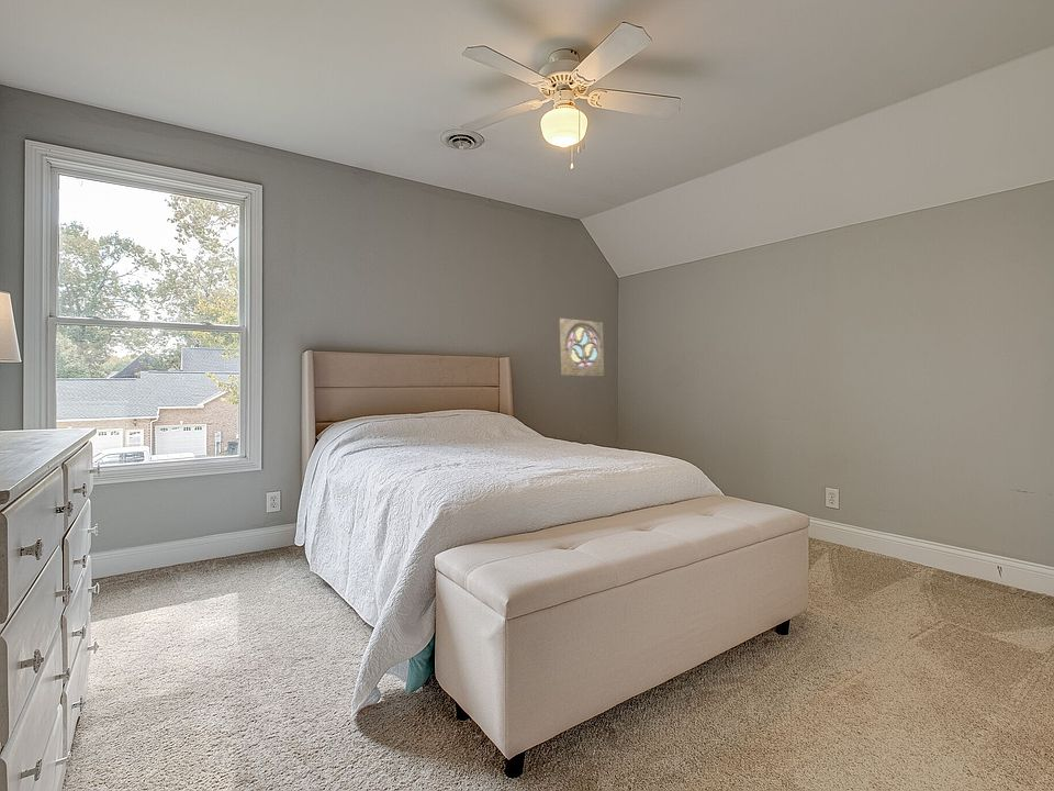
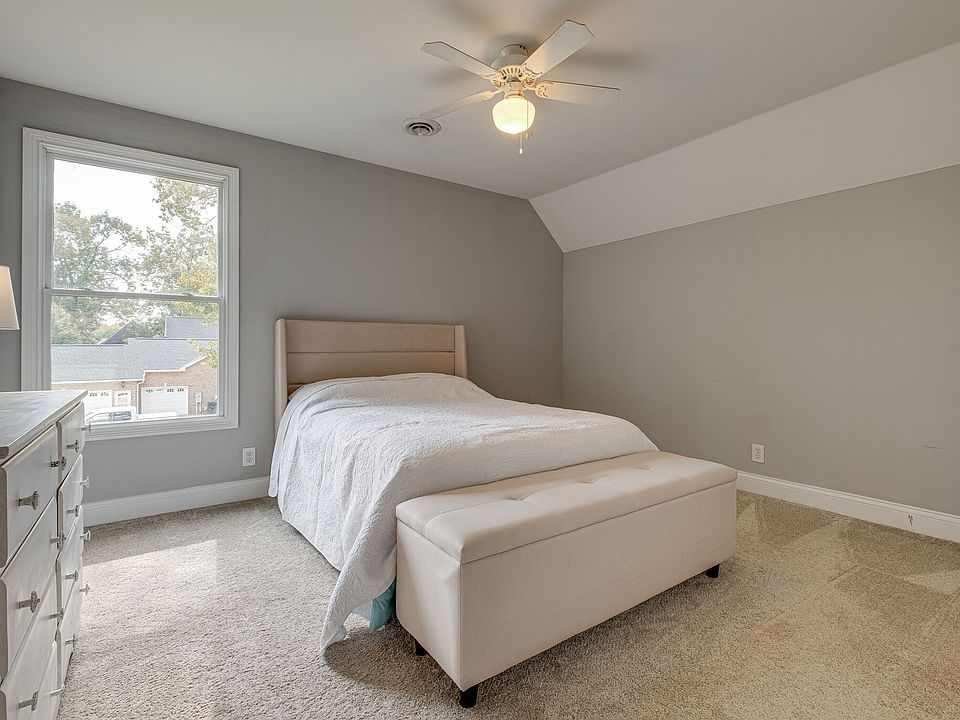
- wall ornament (582, 347)
